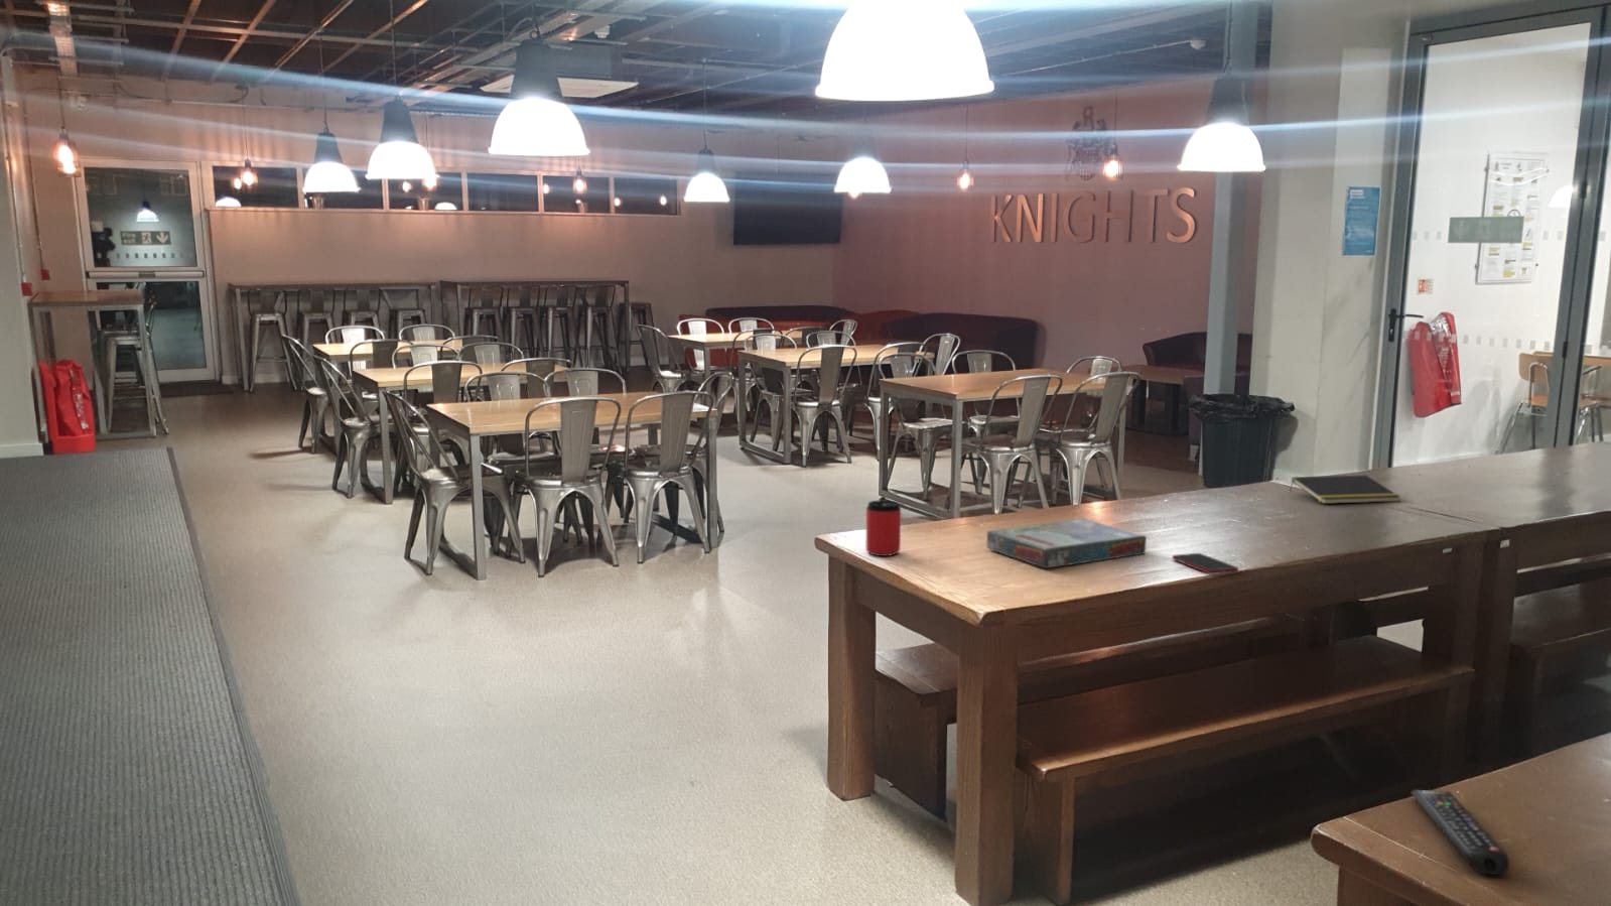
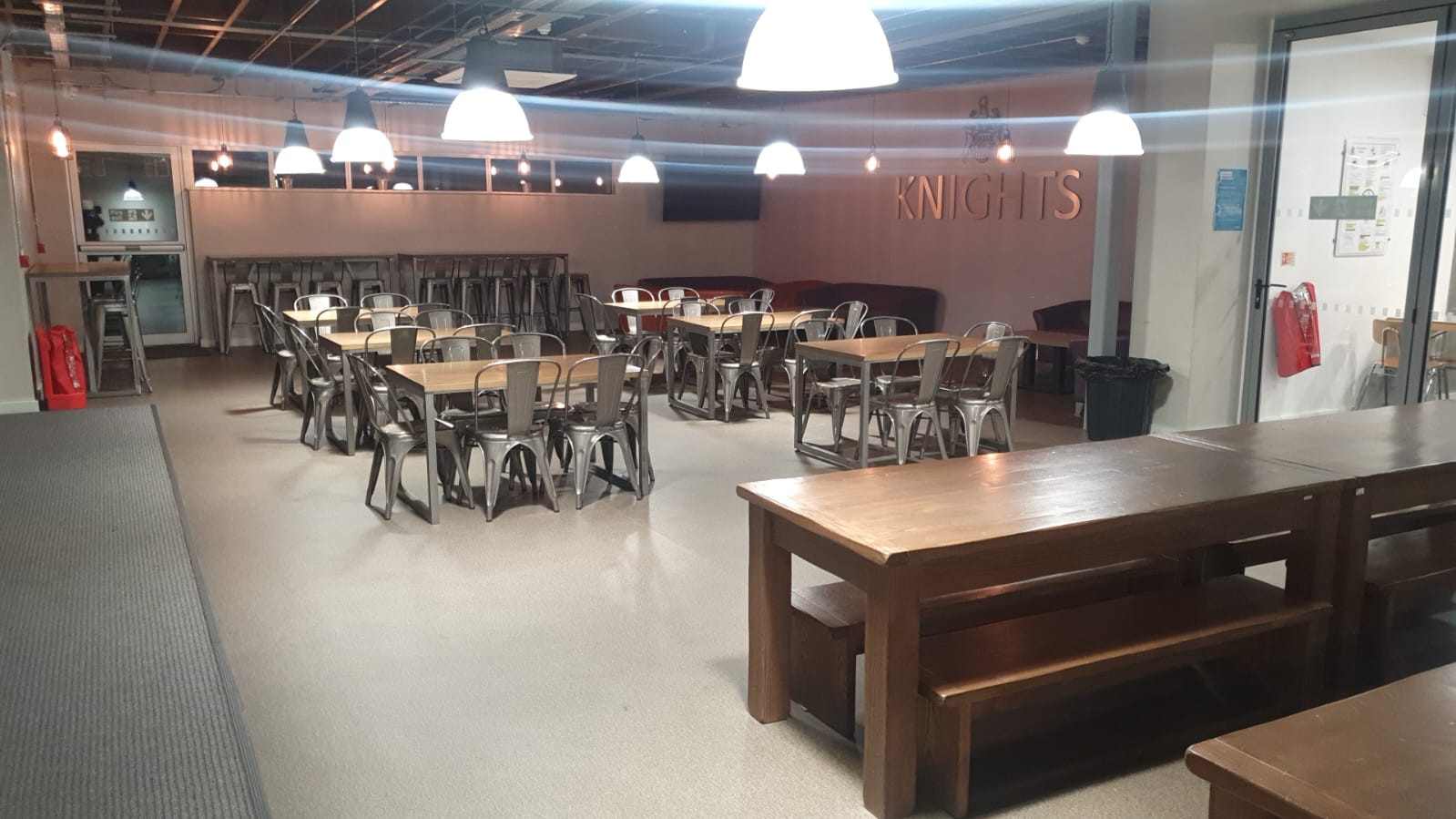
- board game (1064, 541)
- notepad (1345, 489)
- remote control (1457, 826)
- cell phone (1204, 563)
- can (883, 527)
